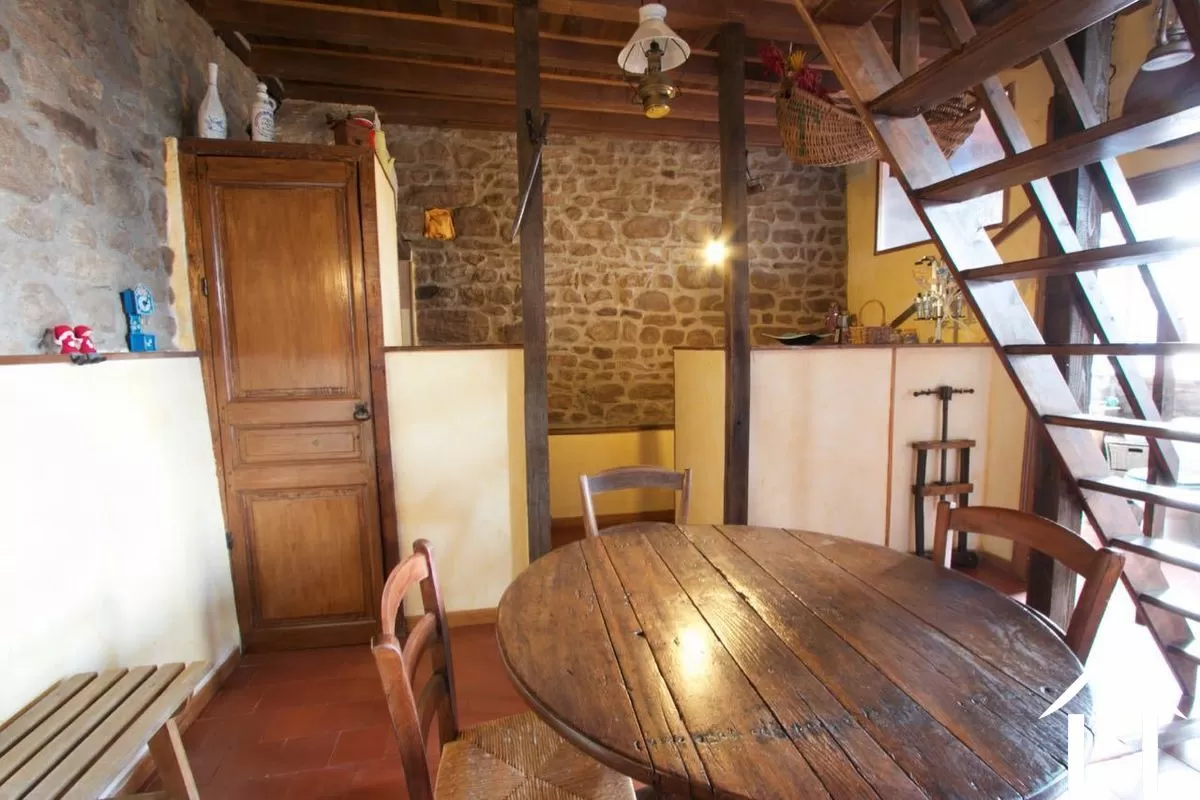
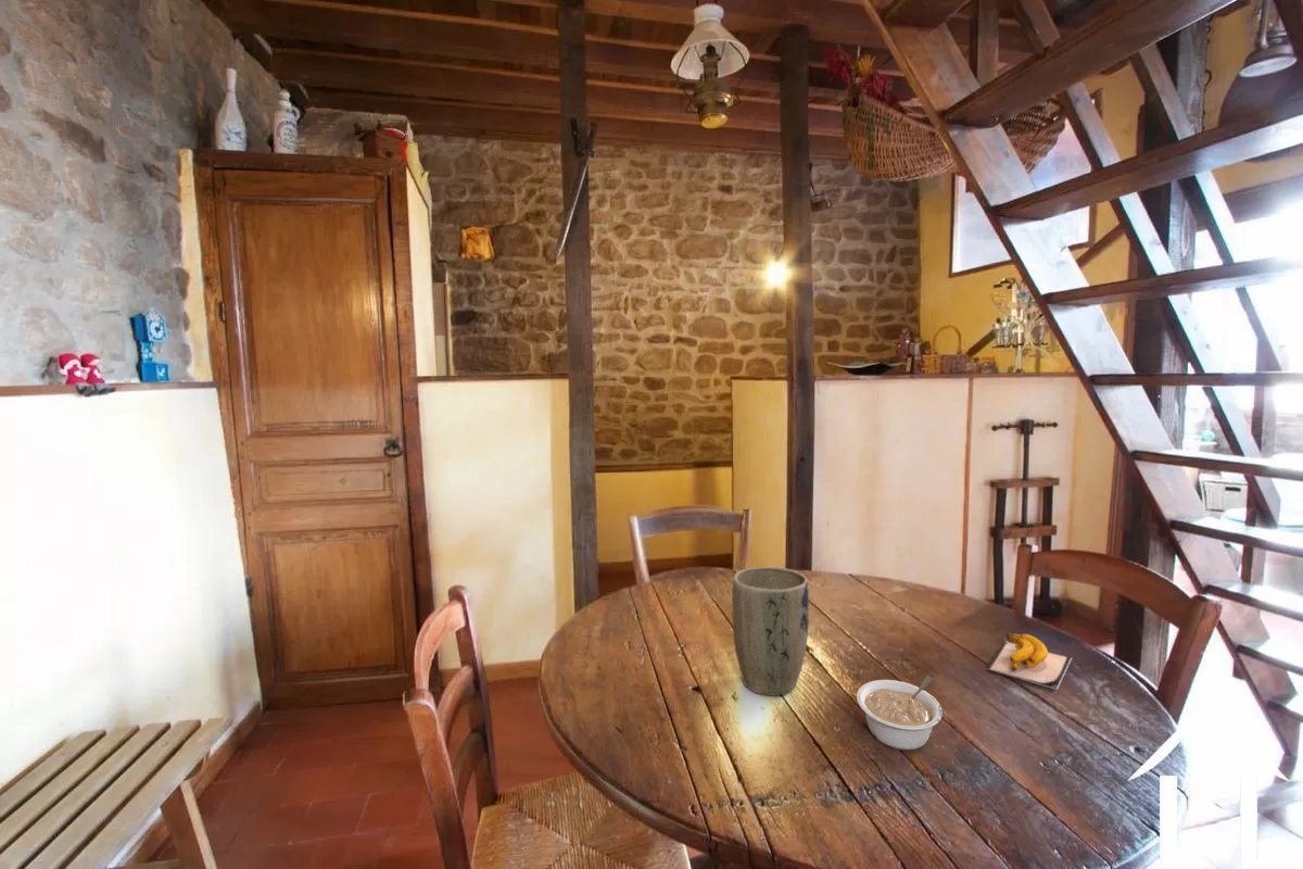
+ legume (897, 711)
+ plant pot (770, 630)
+ banana (1029, 654)
